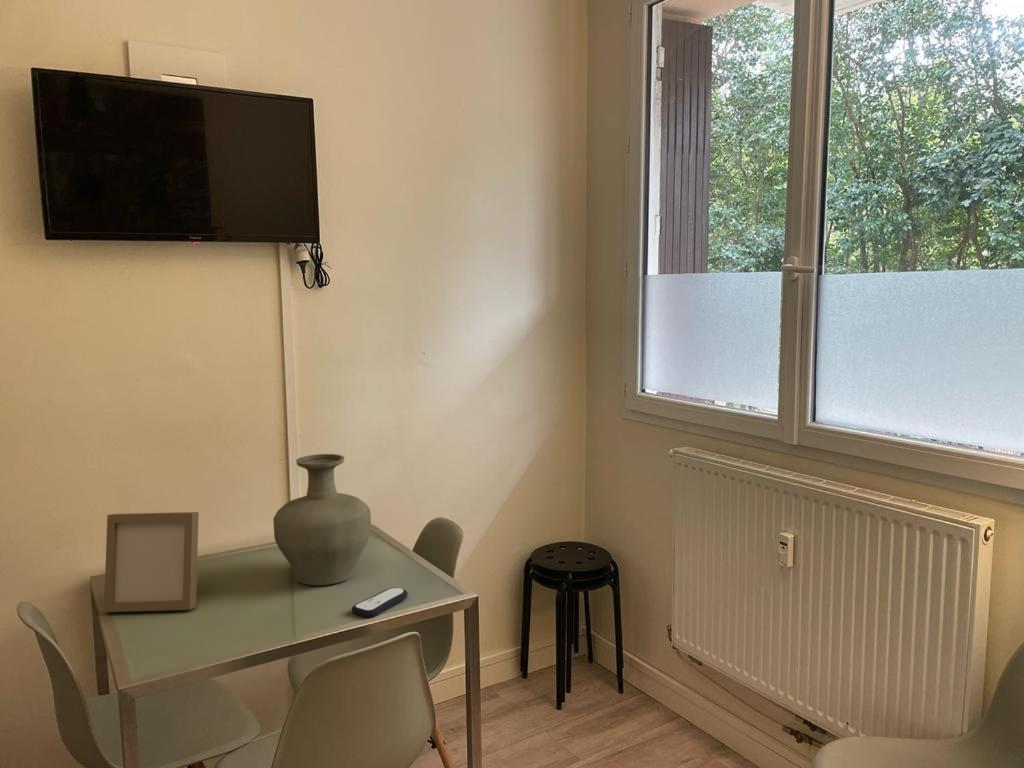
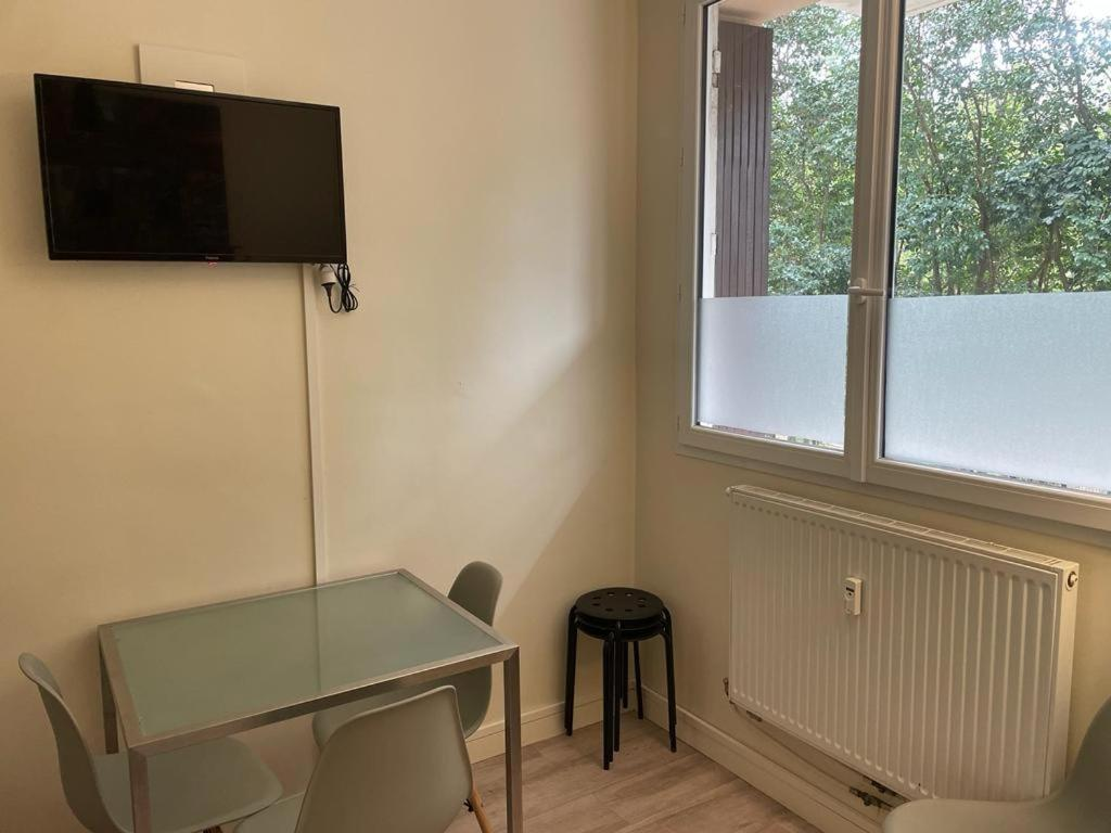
- vase (322, 518)
- remote control (381, 601)
- photo frame (156, 557)
